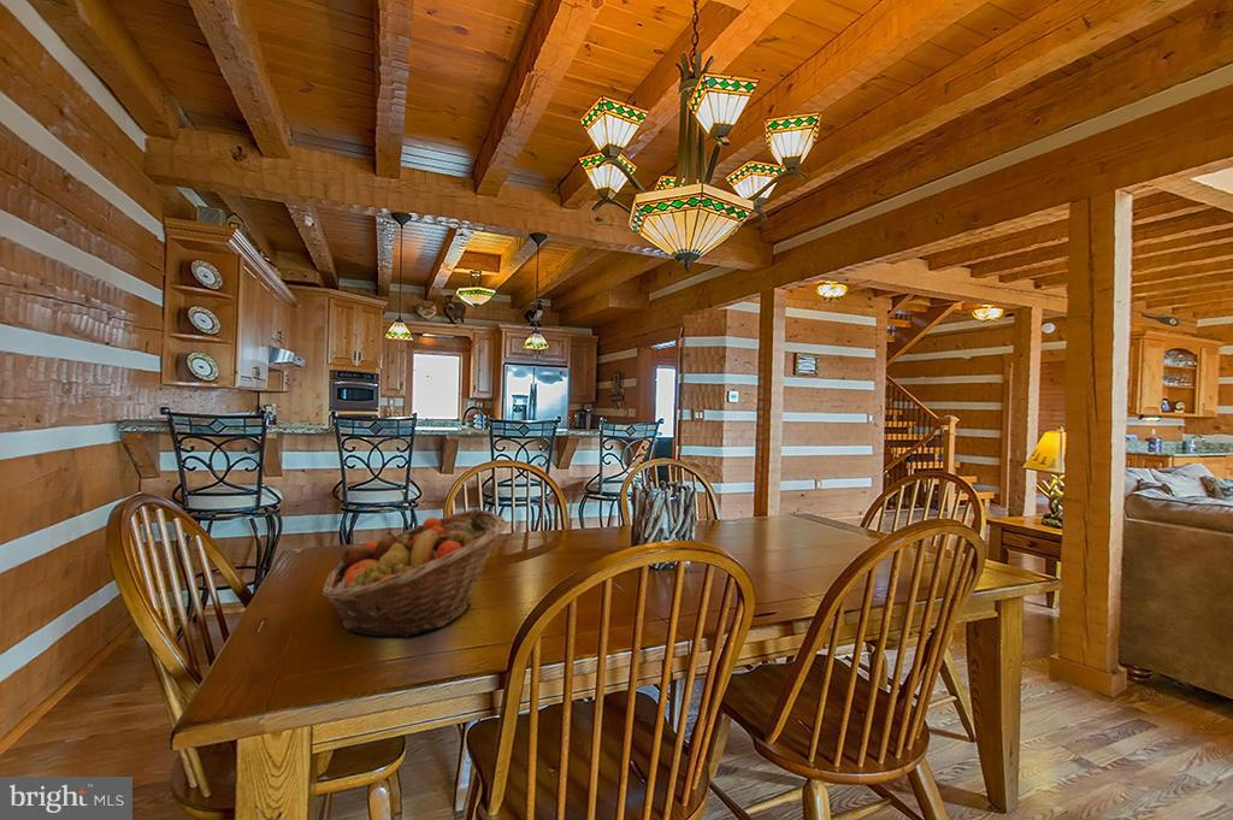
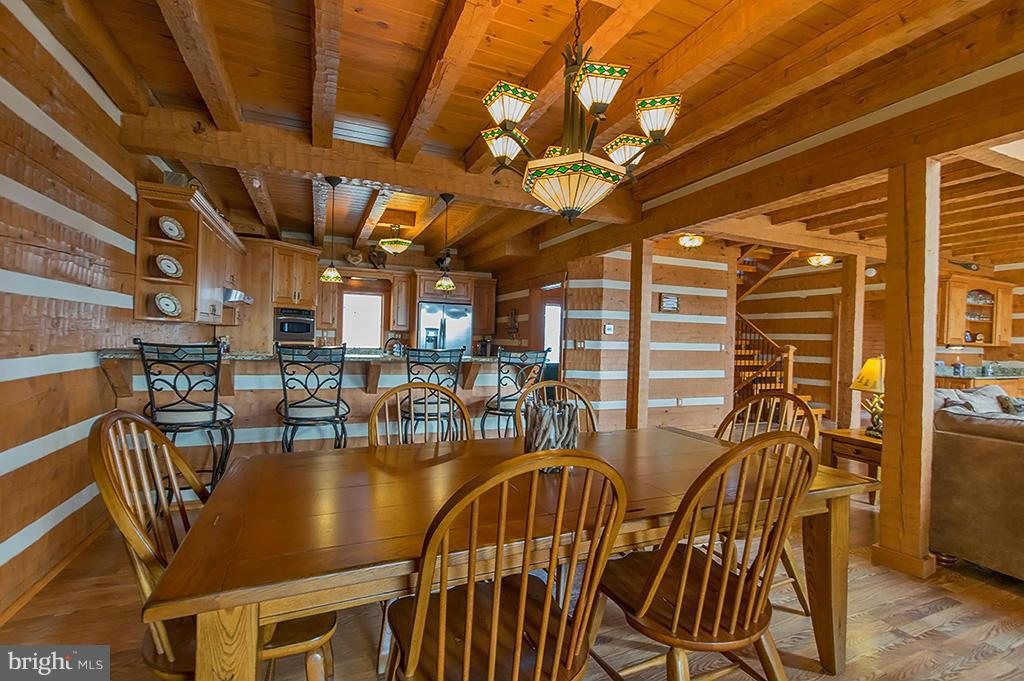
- fruit basket (418, 564)
